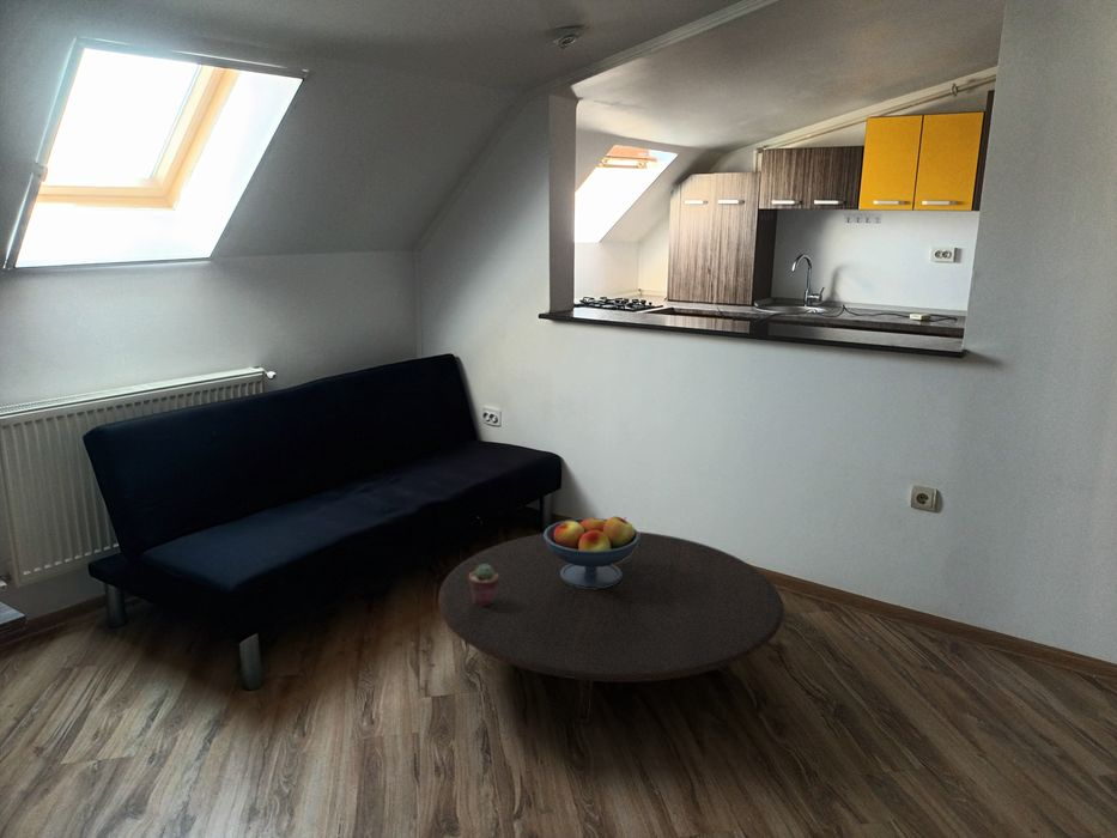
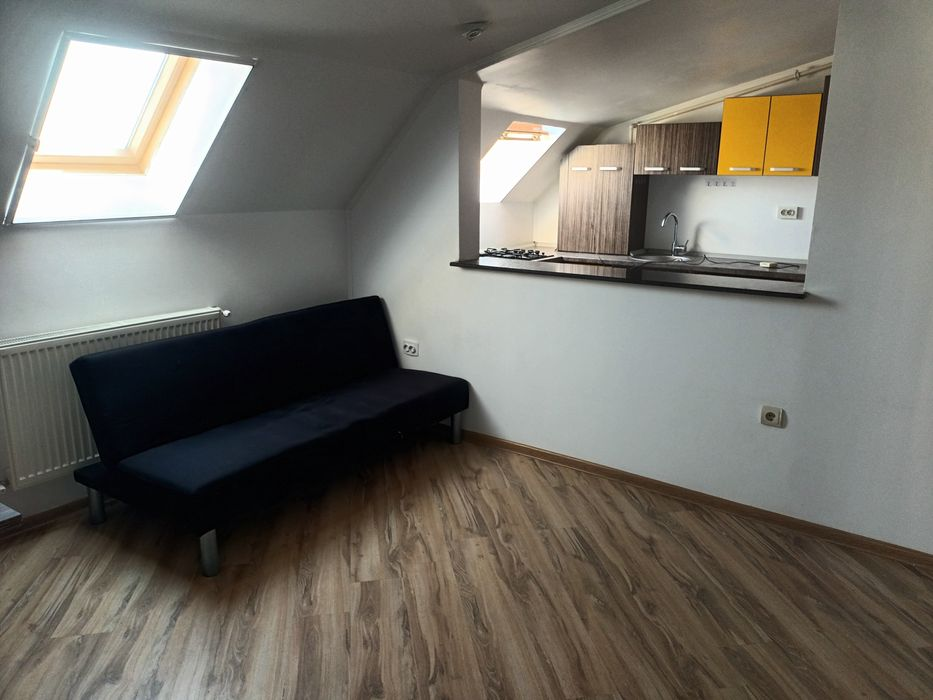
- fruit bowl (590, 546)
- table (608, 621)
- potted succulent (484, 582)
